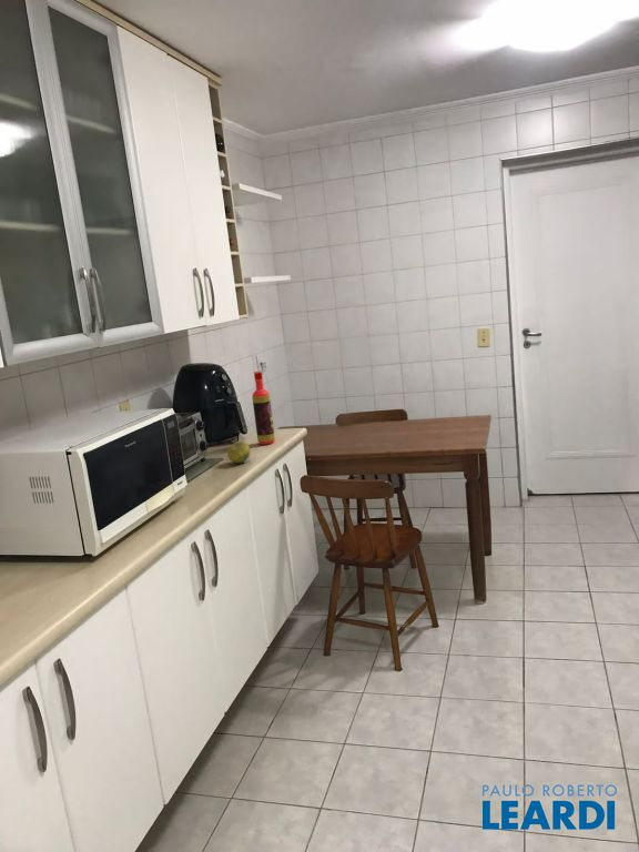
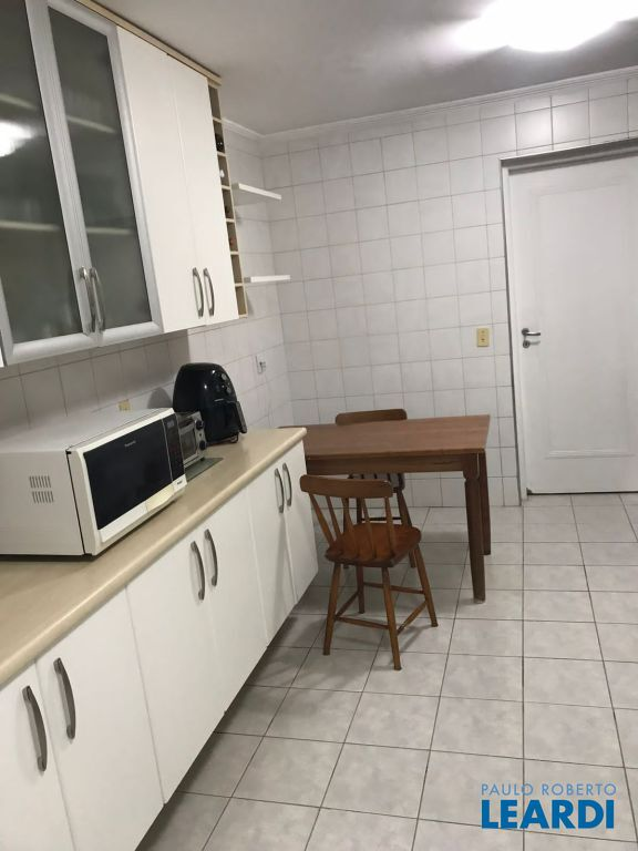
- fruit (239, 452)
- bottle (262, 407)
